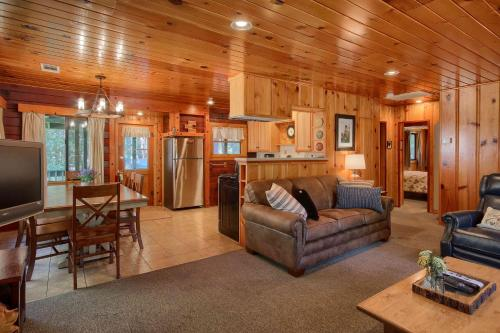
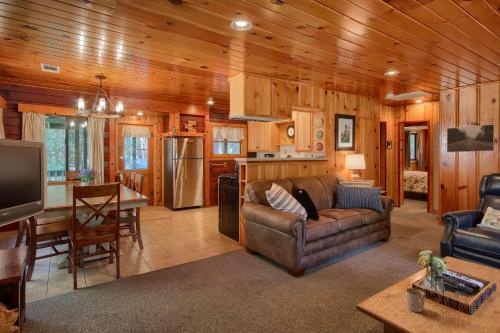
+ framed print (469, 138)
+ mug (416, 301)
